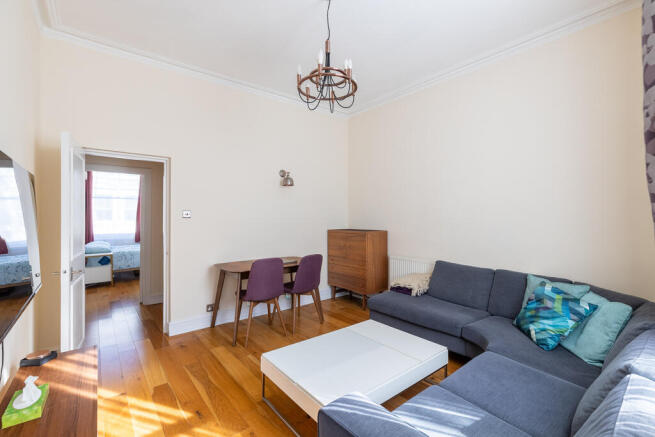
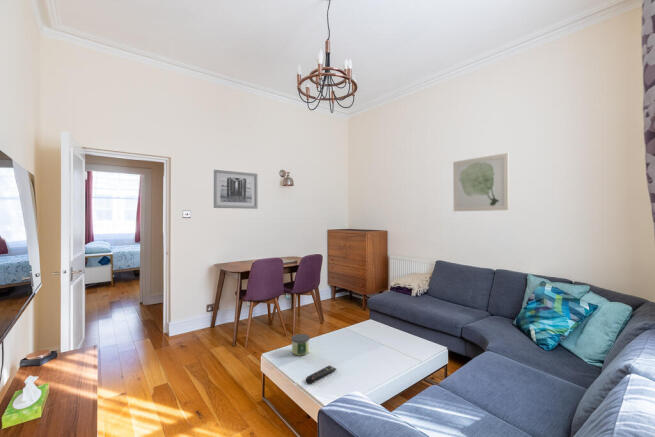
+ wall art (236, 190)
+ candle (300, 344)
+ wall art (479, 184)
+ remote control (321, 373)
